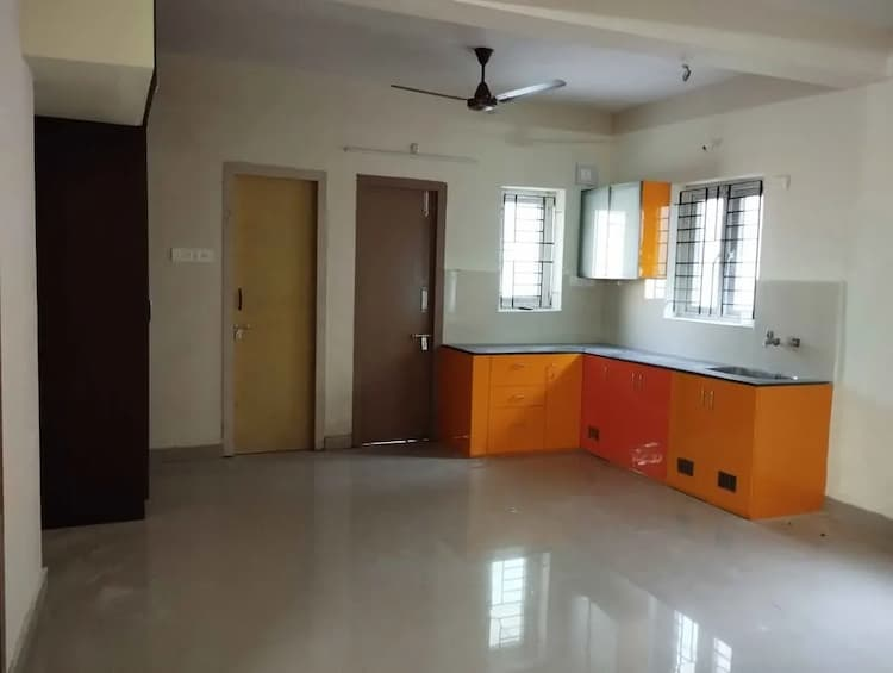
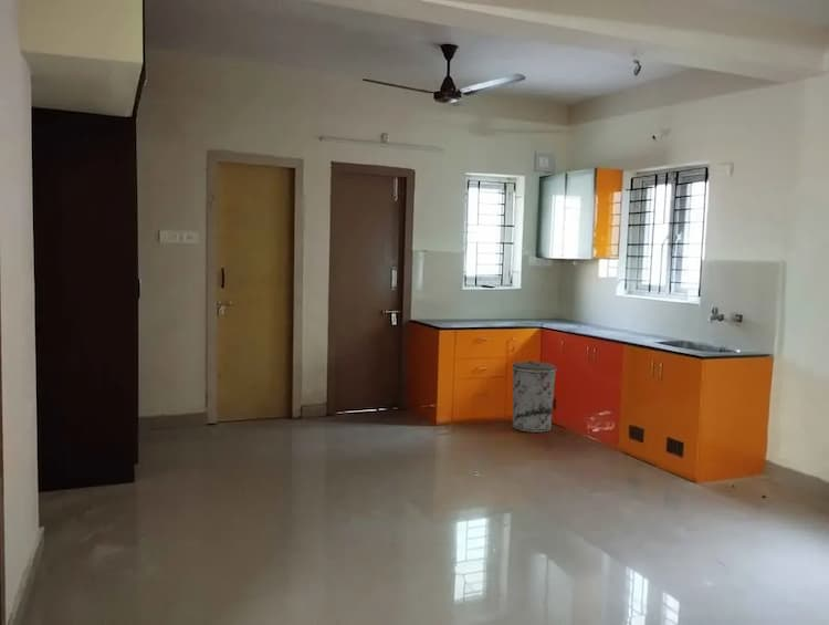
+ trash can (533, 394)
